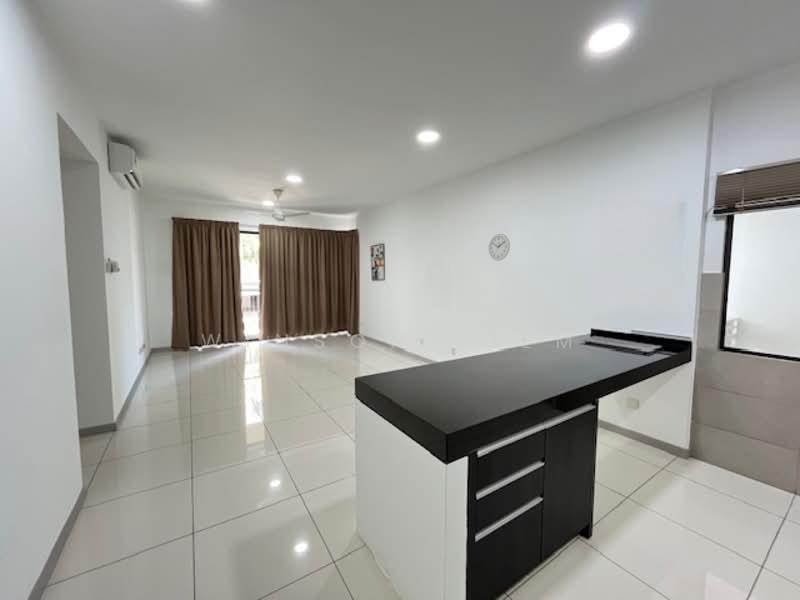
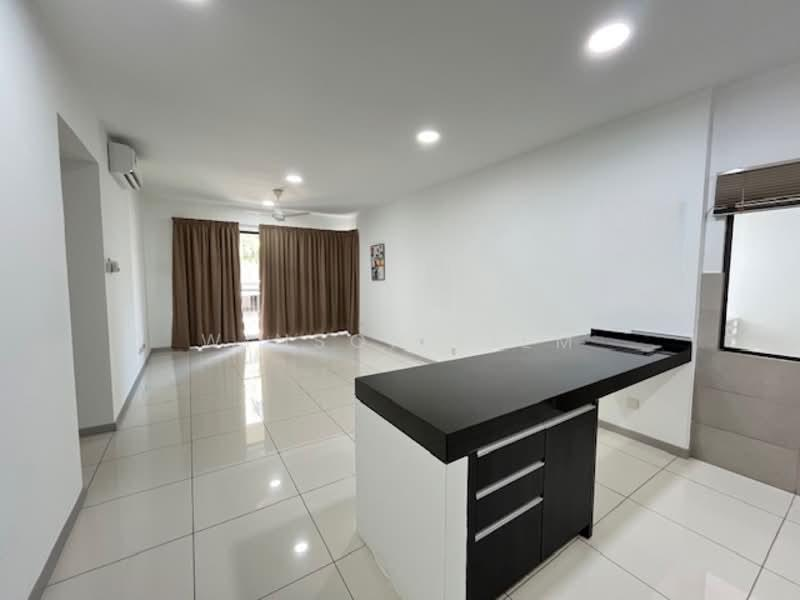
- wall clock (498, 247)
